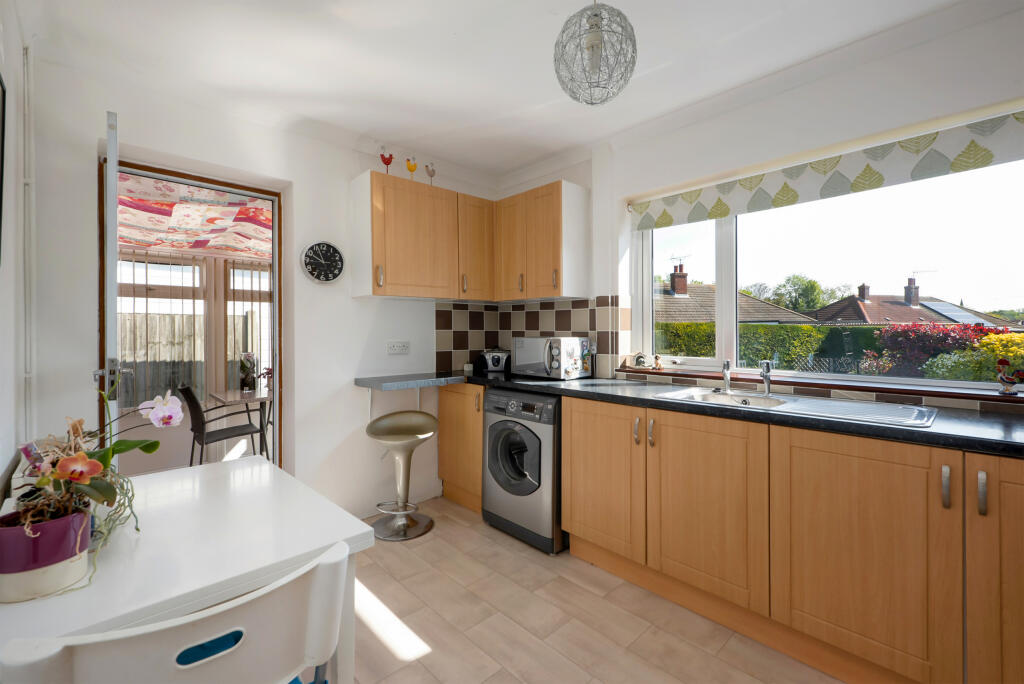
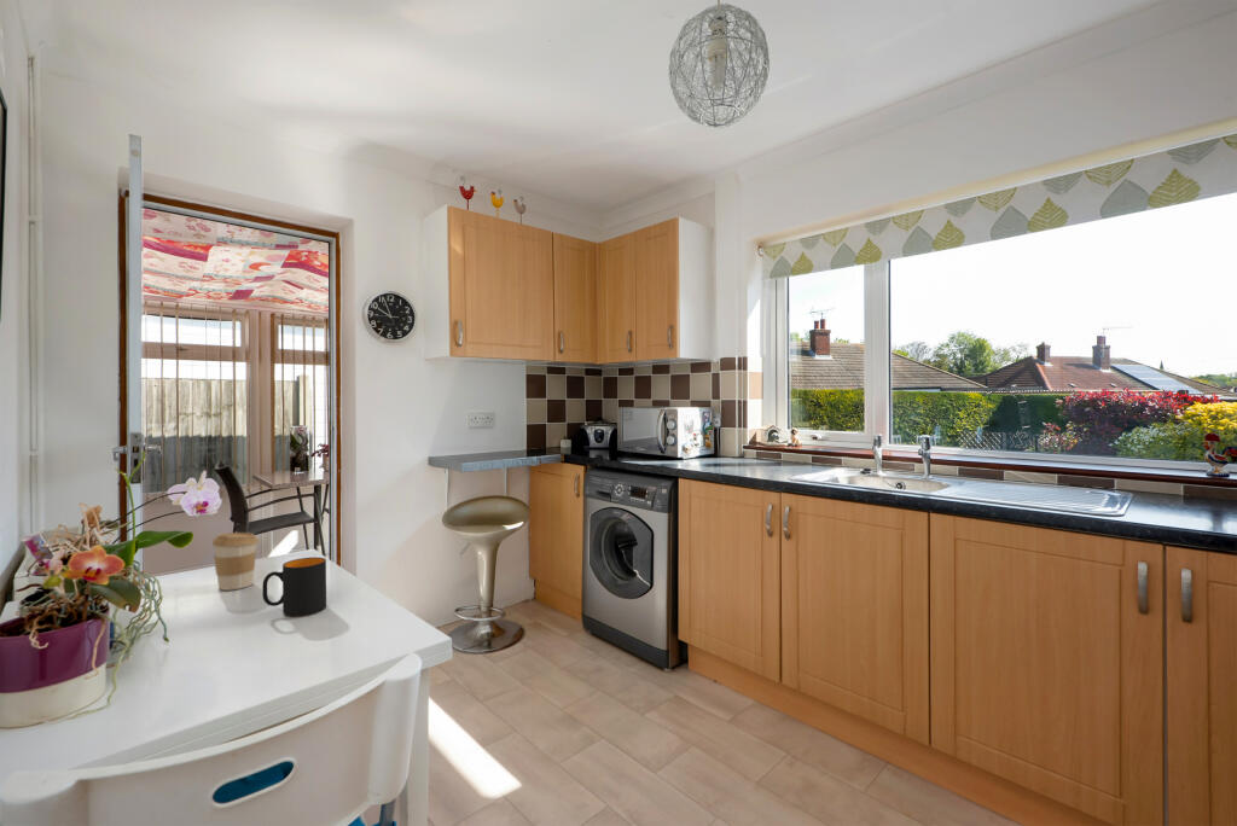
+ mug (295, 587)
+ coffee cup (236, 558)
